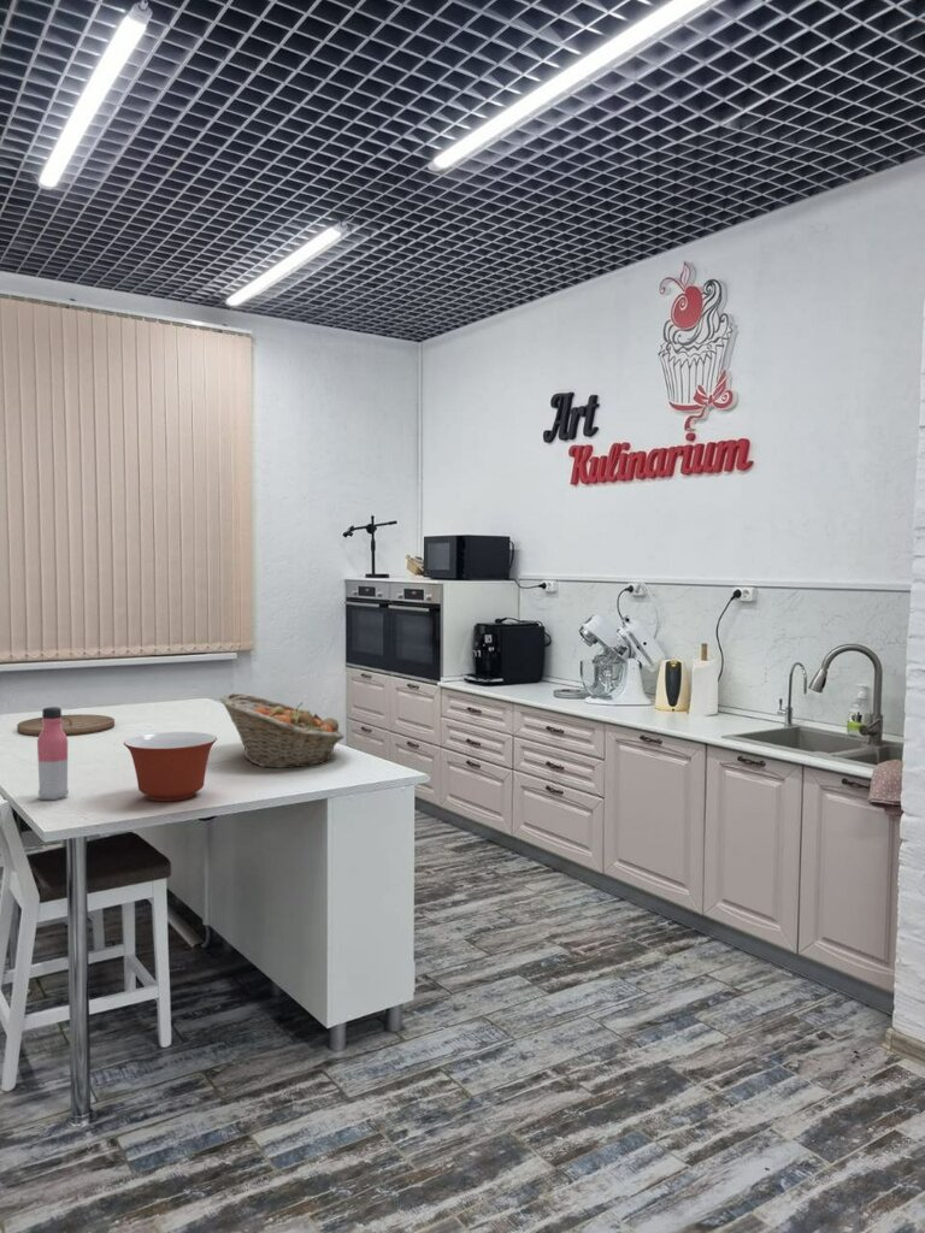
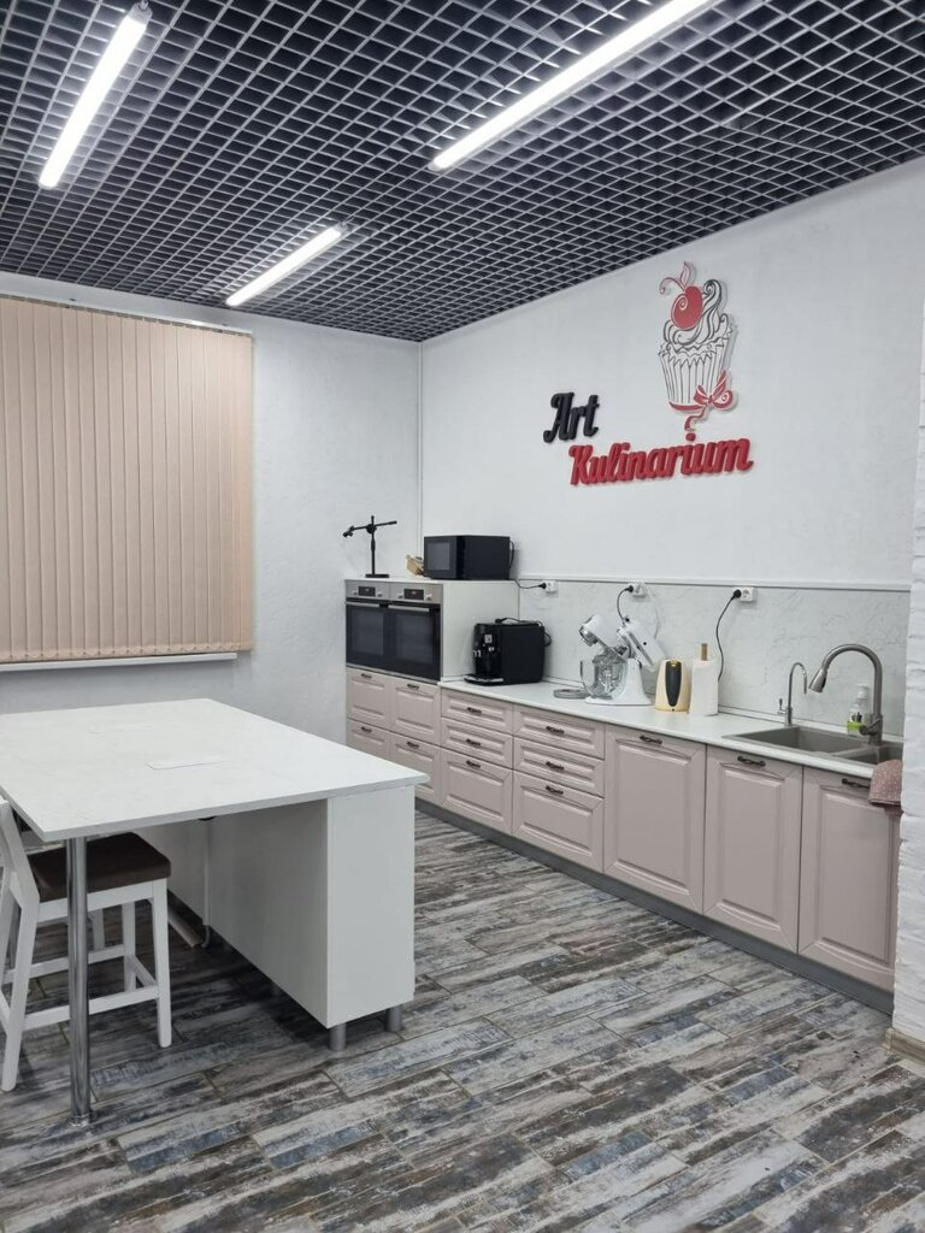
- water bottle (52, 753)
- mixing bowl (171, 767)
- fruit basket (282, 726)
- cutting board (66, 725)
